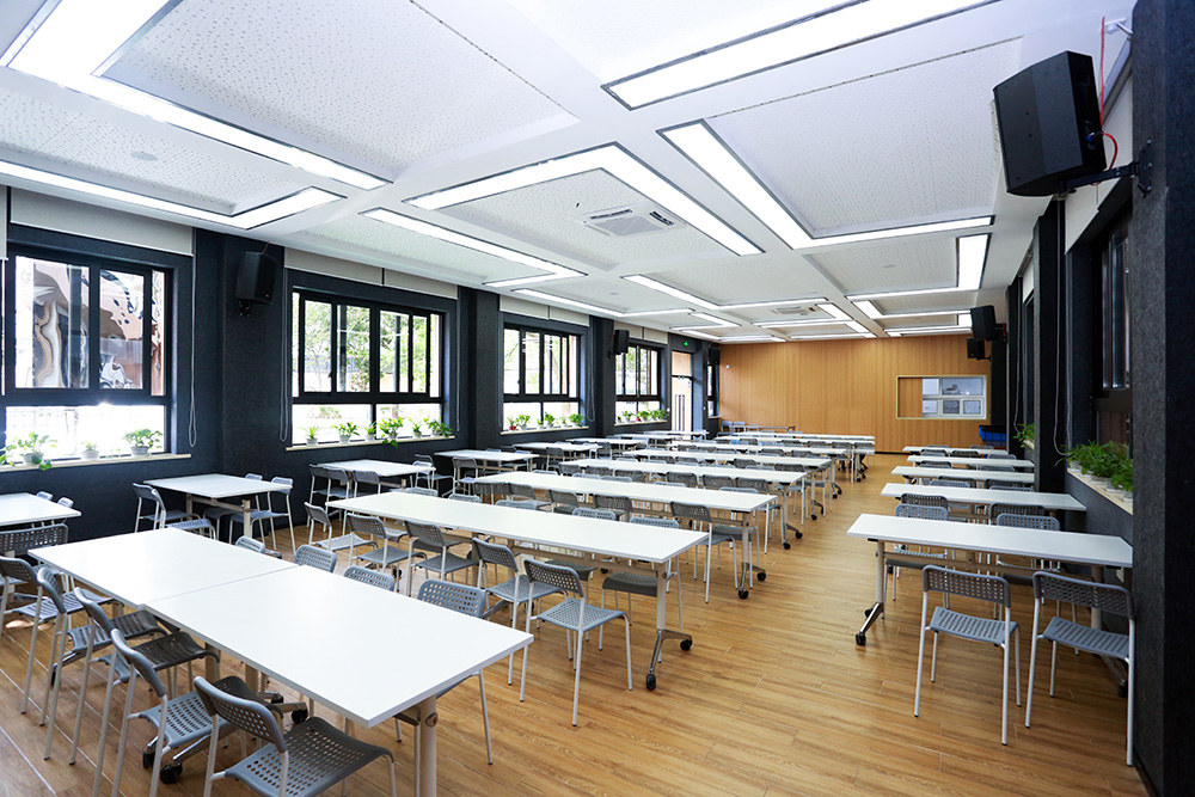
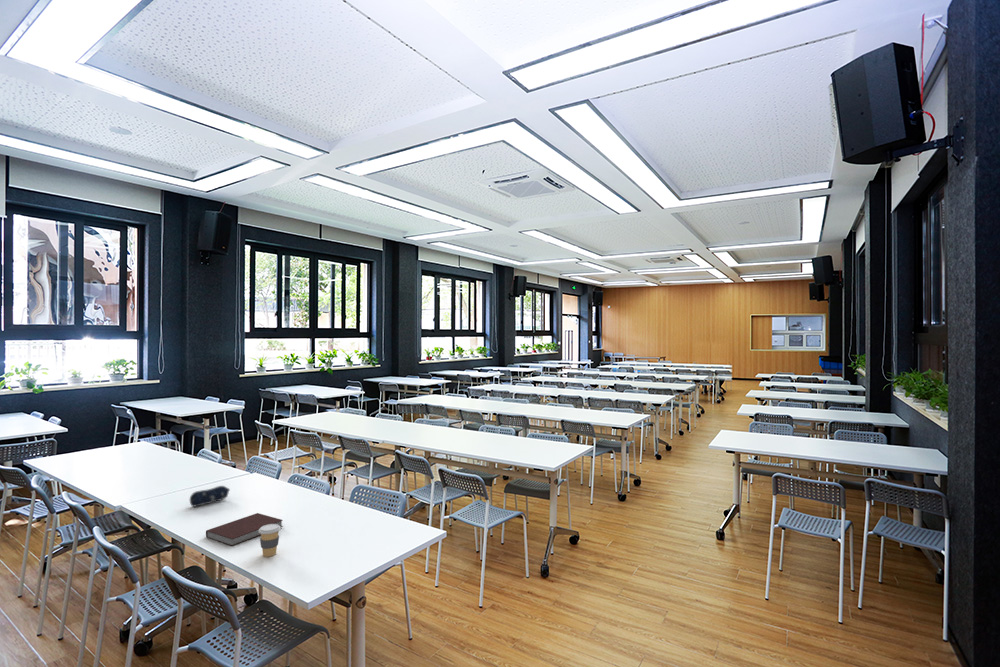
+ pencil case (209, 495)
+ coffee cup (269, 540)
+ notebook (245, 528)
